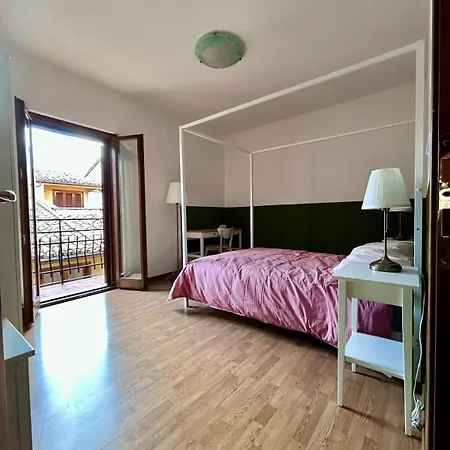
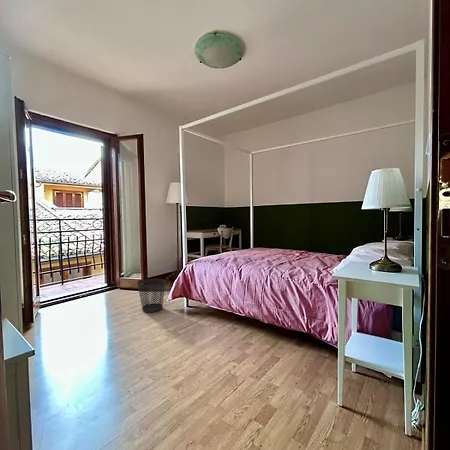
+ wastebasket (152, 296)
